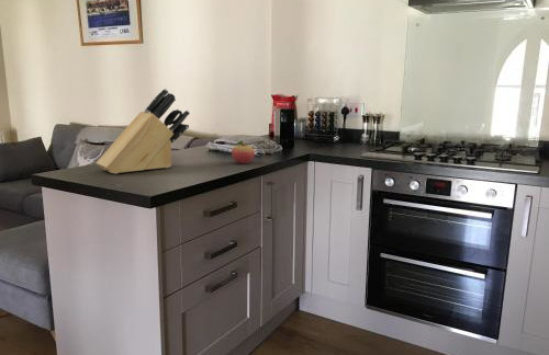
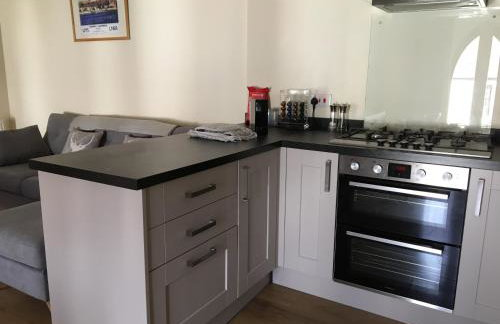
- fruit (243, 151)
- knife block (144, 128)
